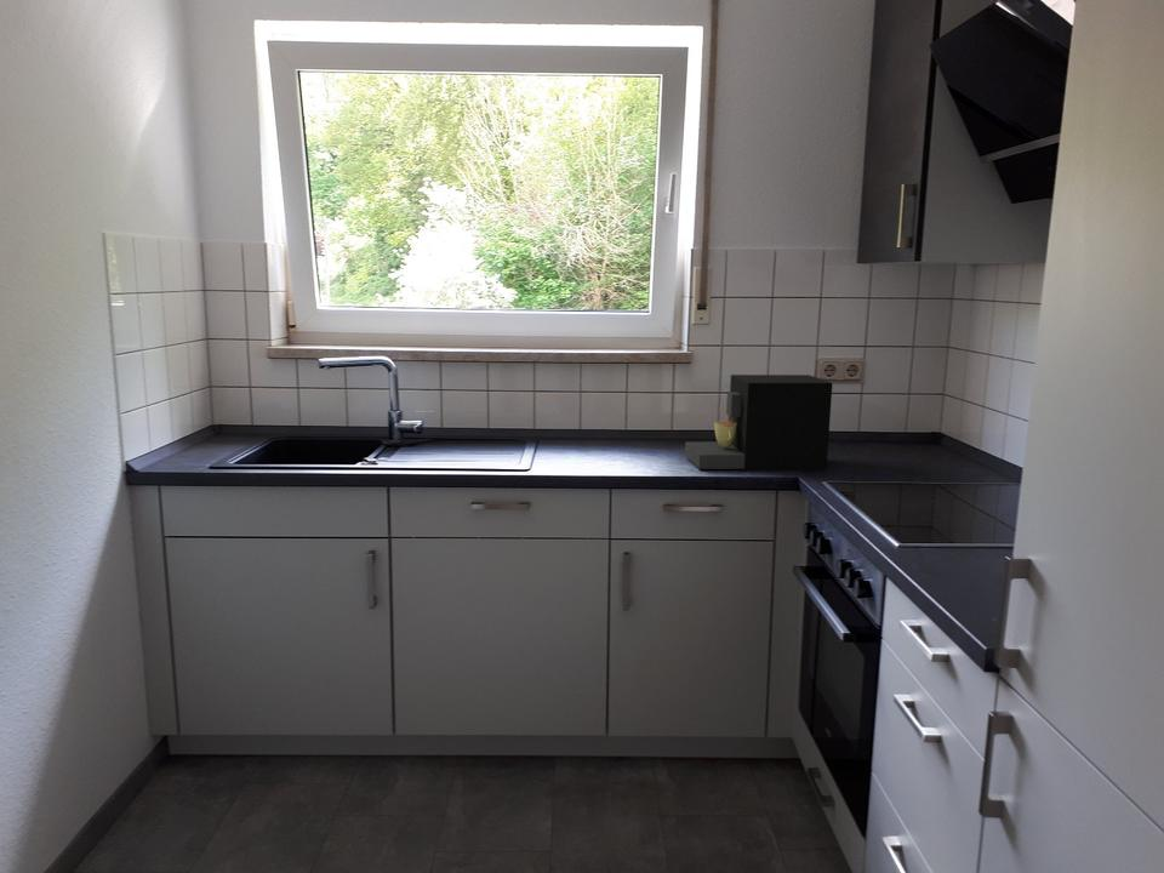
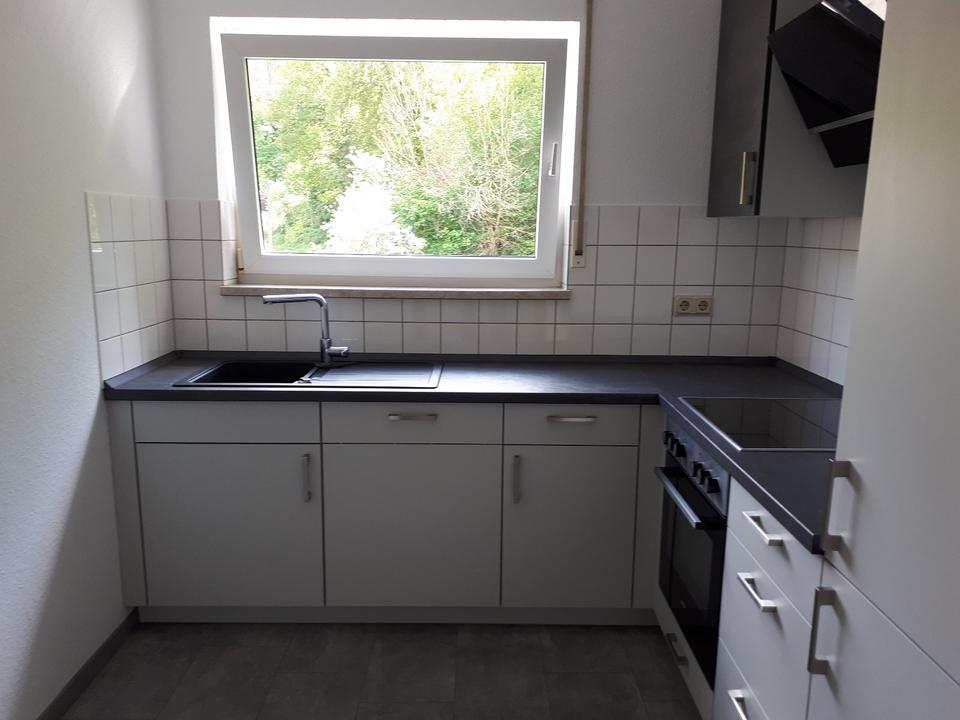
- coffee maker (755, 421)
